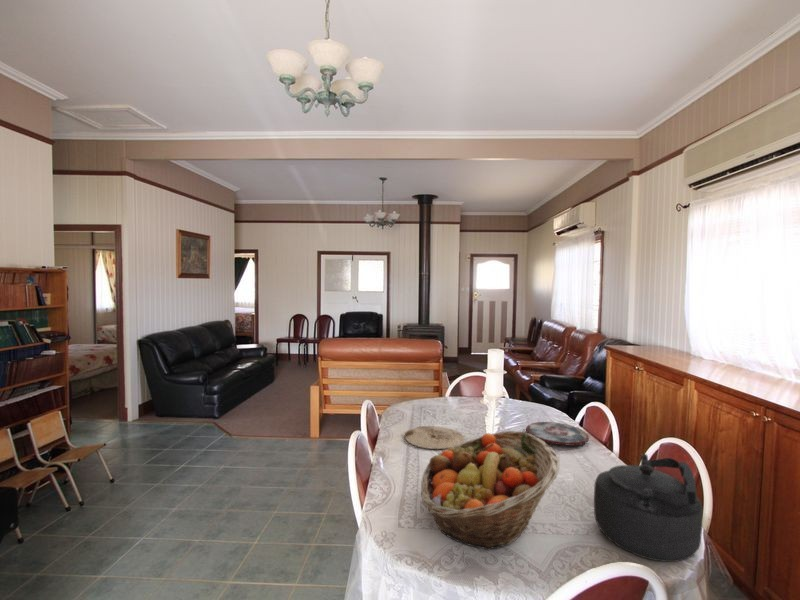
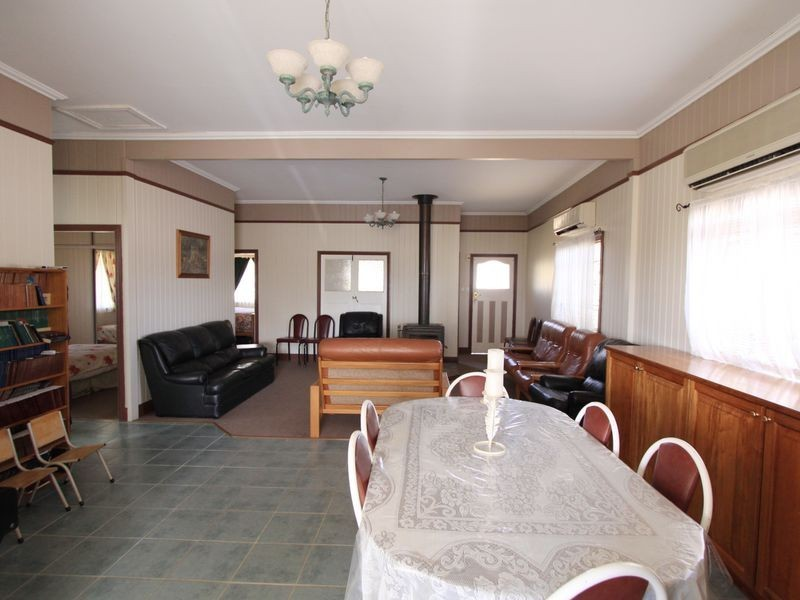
- plate (556, 433)
- kettle (646, 500)
- plate (434, 435)
- fruit basket (486, 479)
